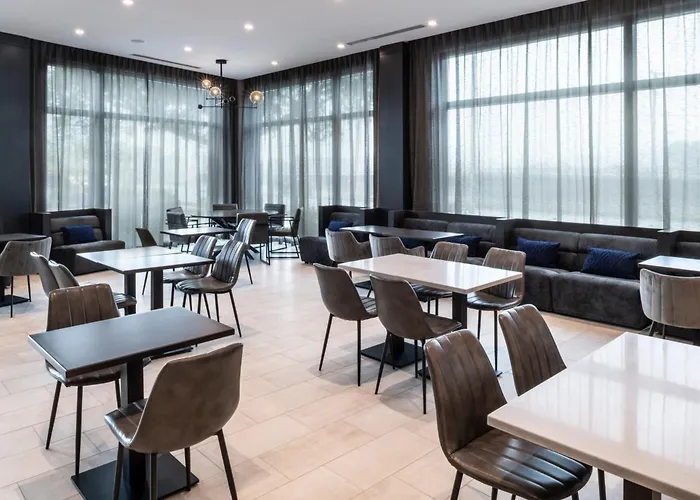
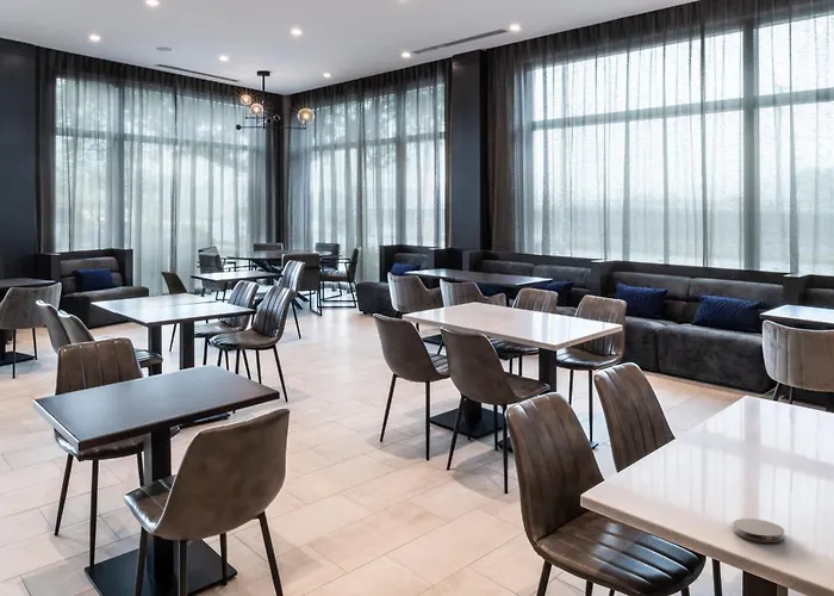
+ coaster (758, 529)
